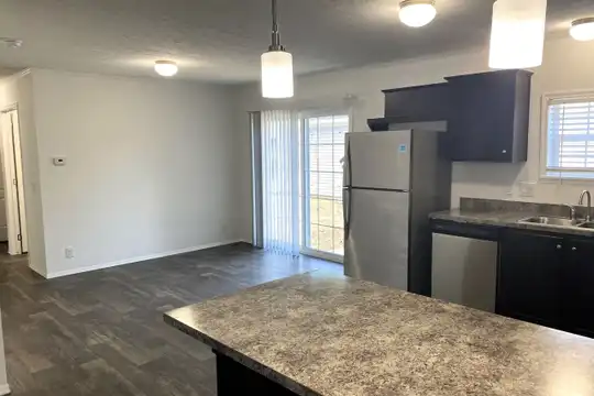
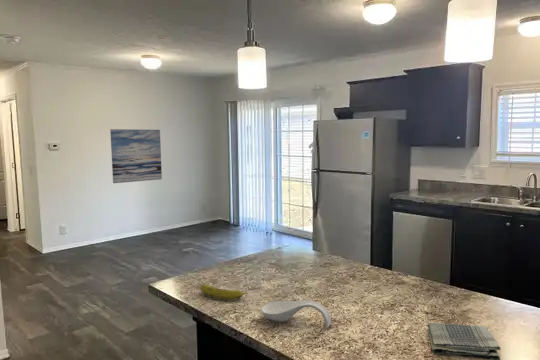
+ wall art (137, 155)
+ fruit (220, 290)
+ spoon rest (295, 310)
+ dish towel (461, 338)
